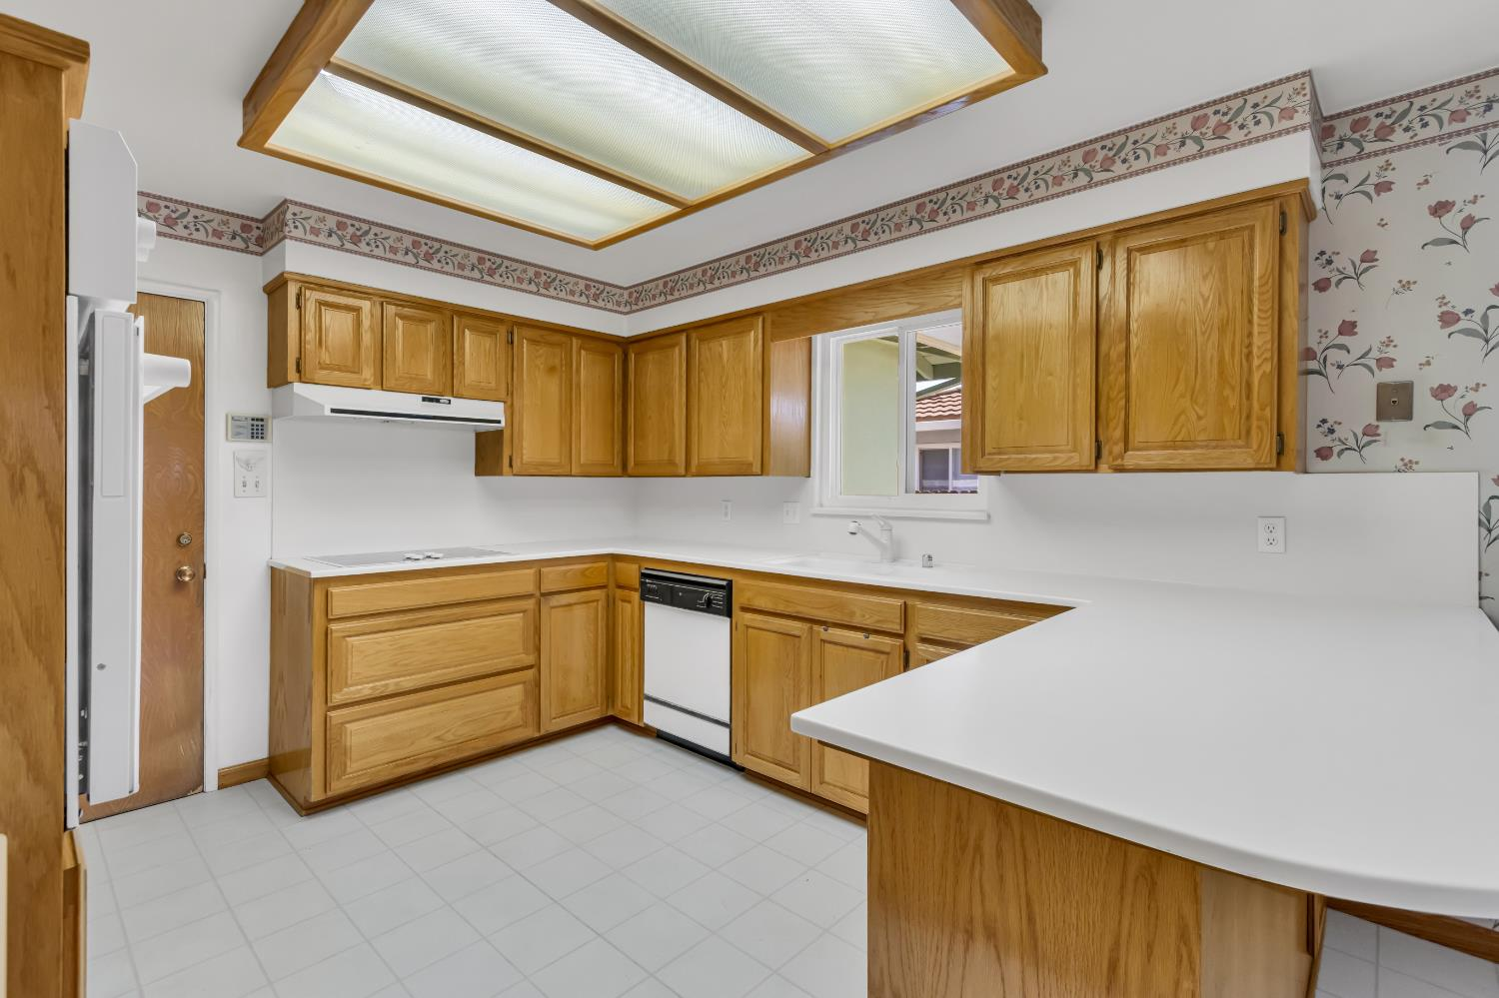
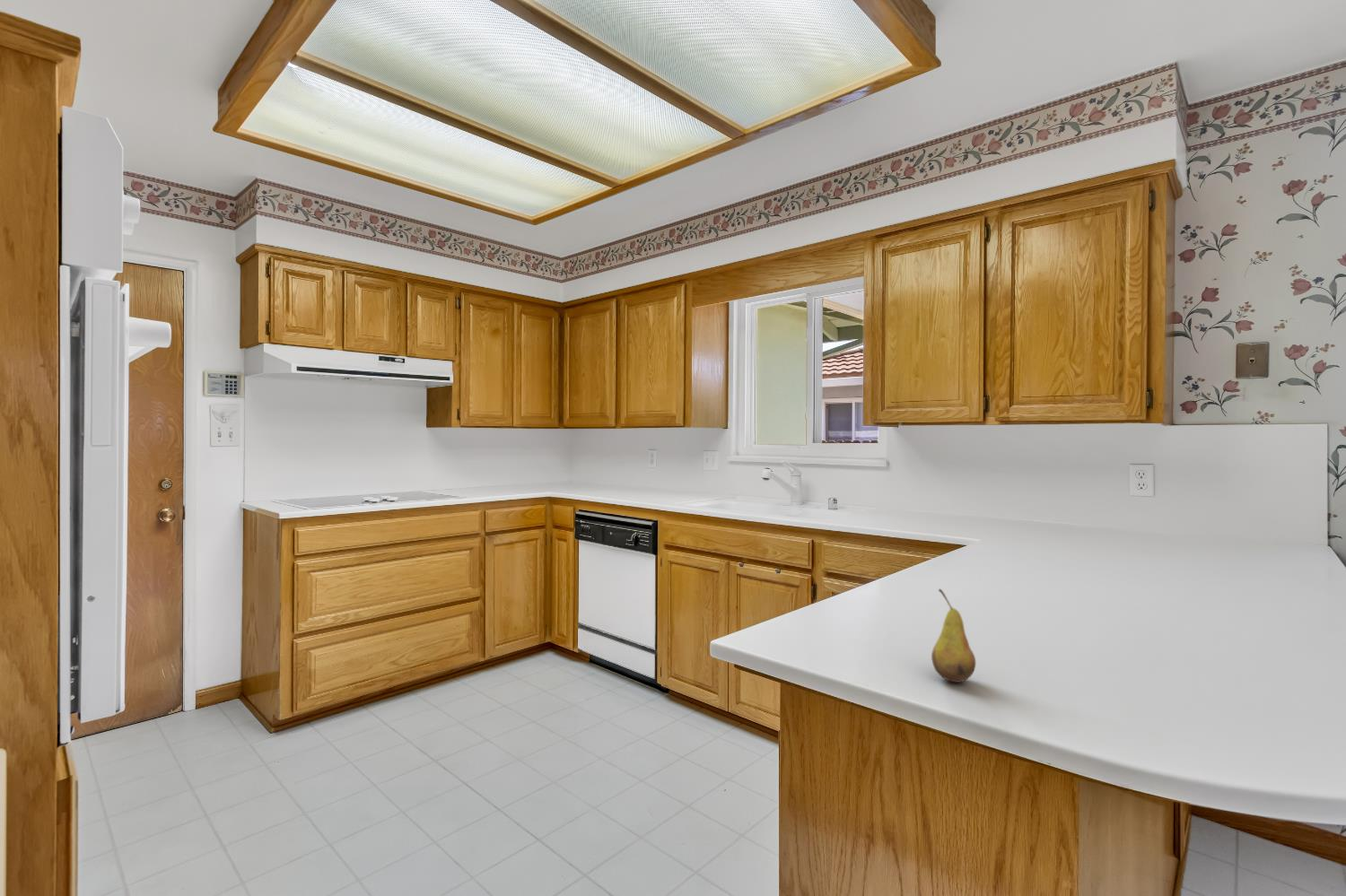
+ fruit (953, 636)
